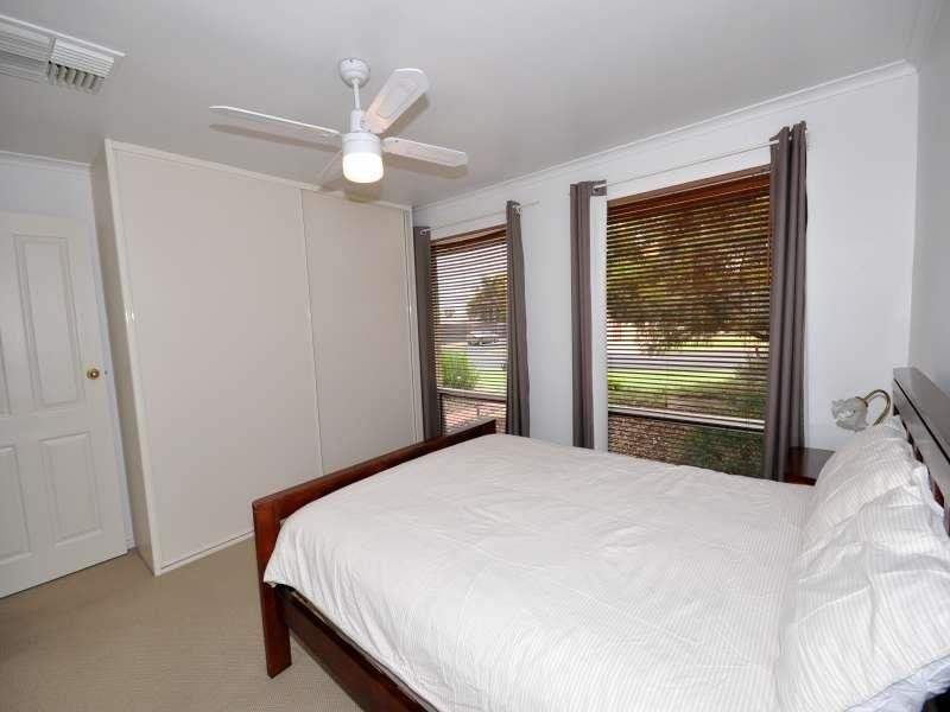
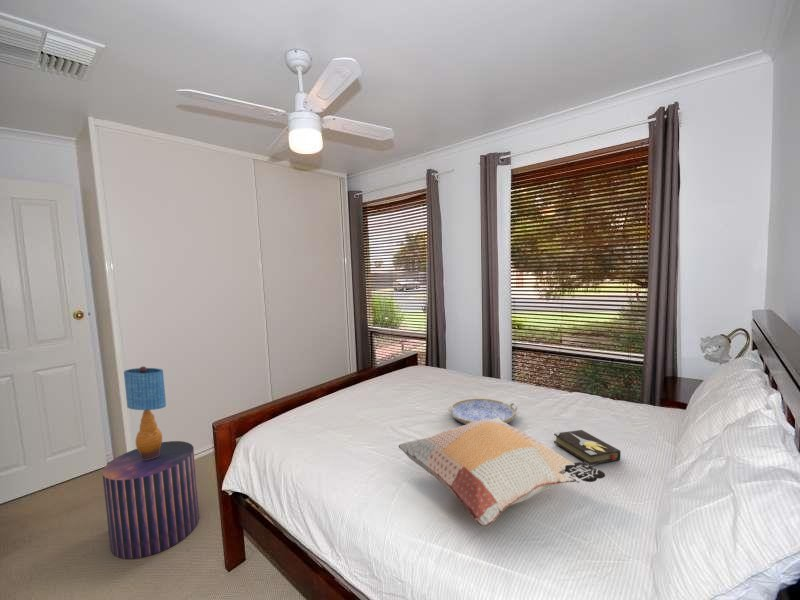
+ serving tray (482, 411)
+ hardback book (585, 445)
+ stool (154, 494)
+ table lamp (147, 411)
+ decorative pillow (493, 459)
